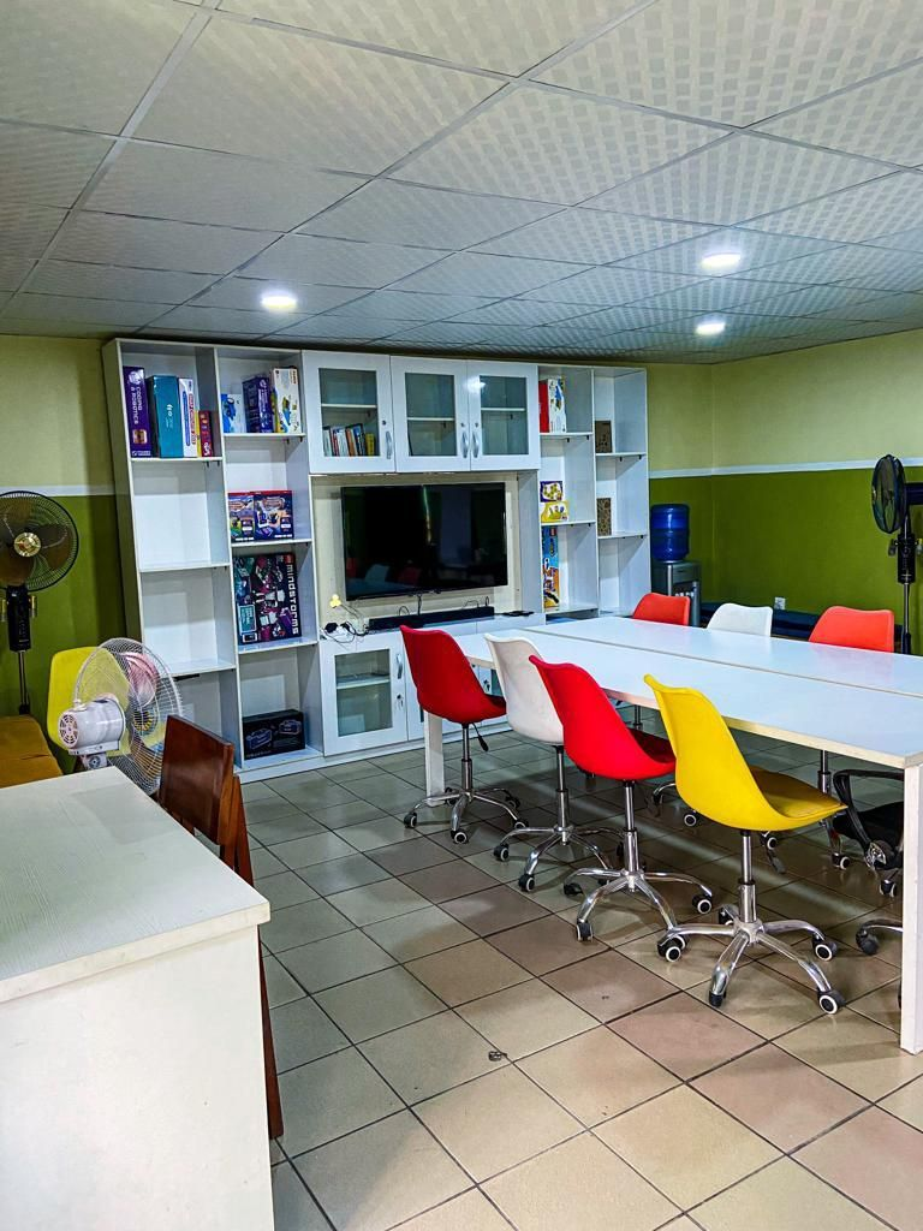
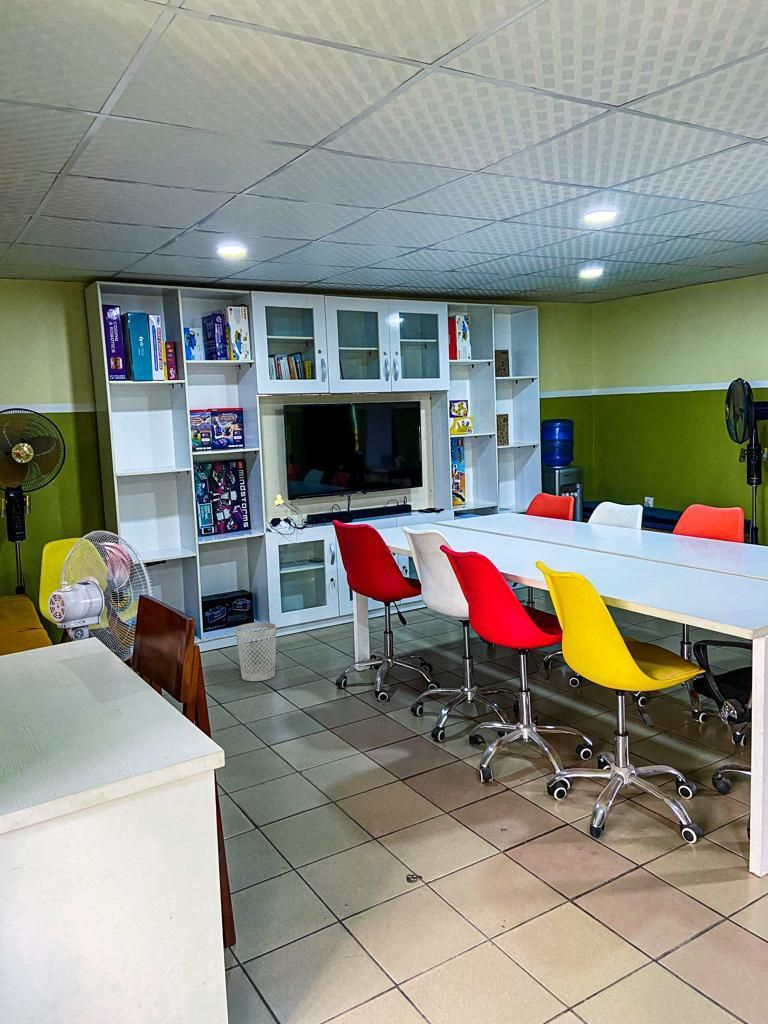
+ wastebasket (256, 652)
